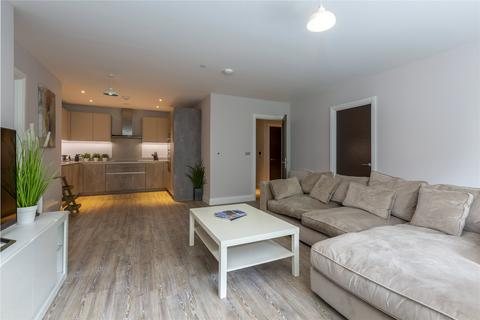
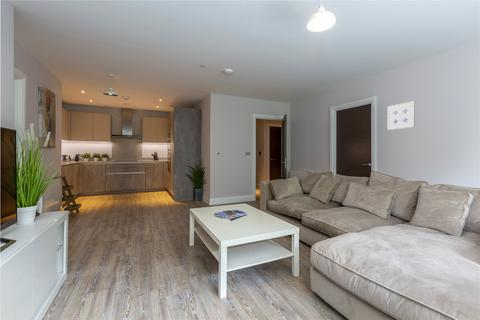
+ wall art (400, 116)
